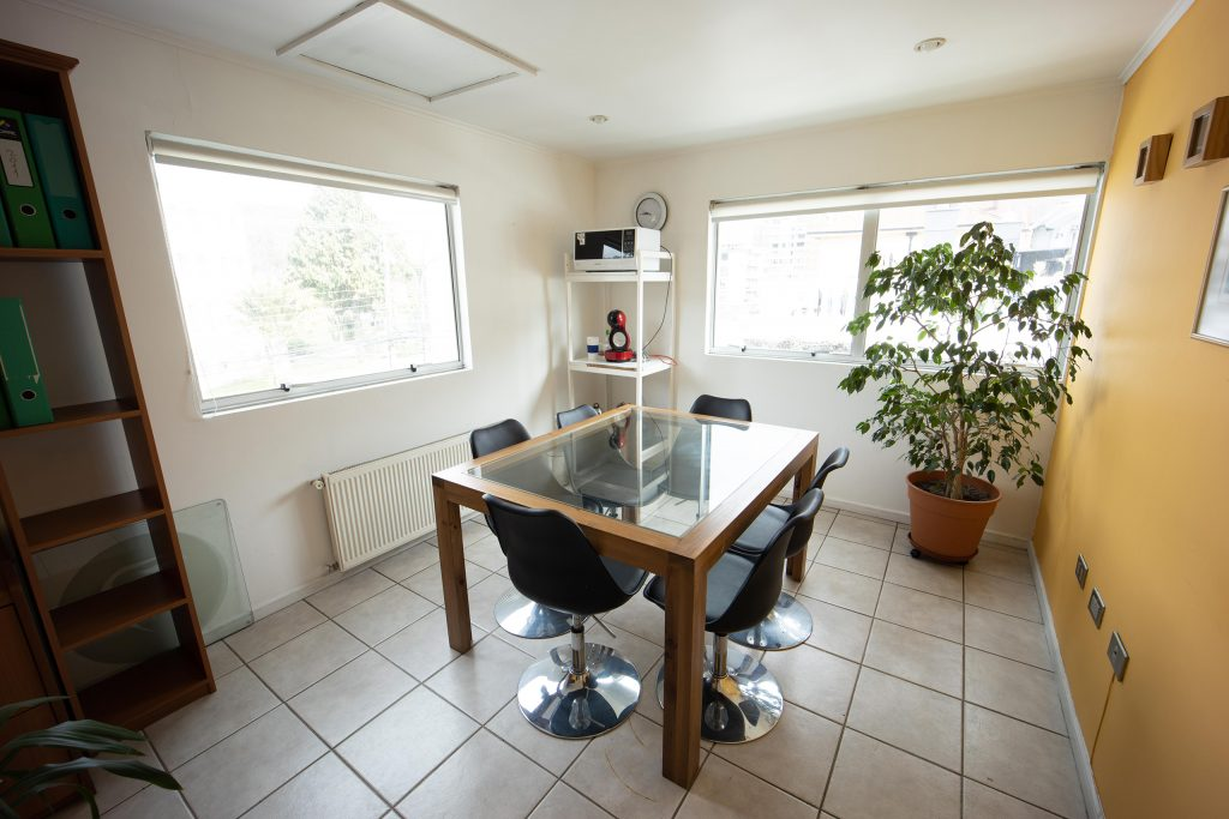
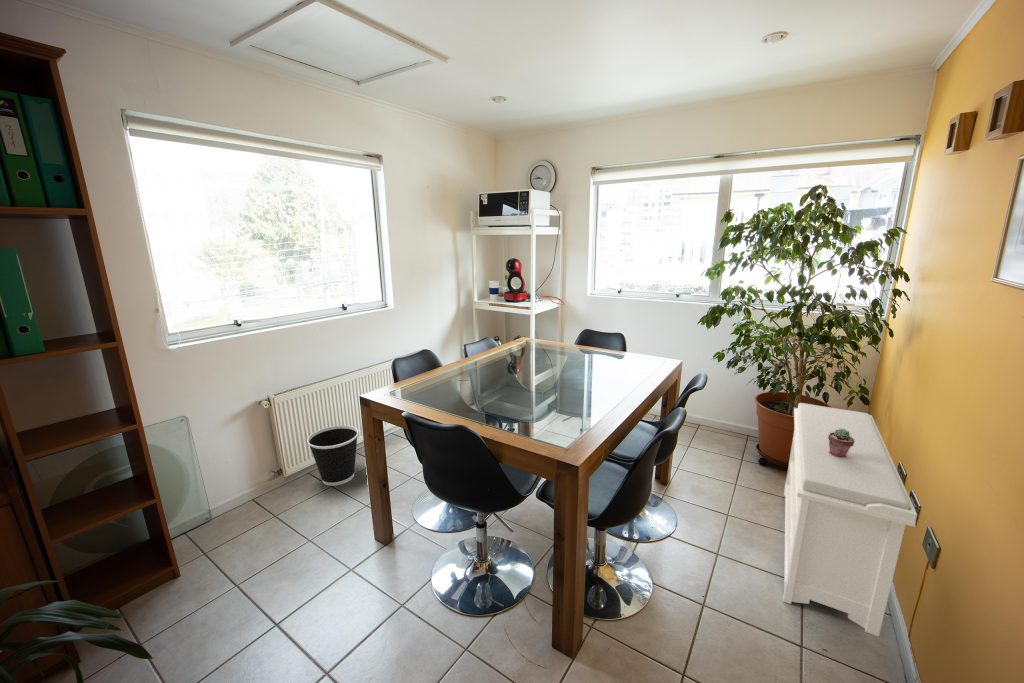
+ potted succulent (840, 441)
+ wastebasket (336, 456)
+ bench (831, 497)
